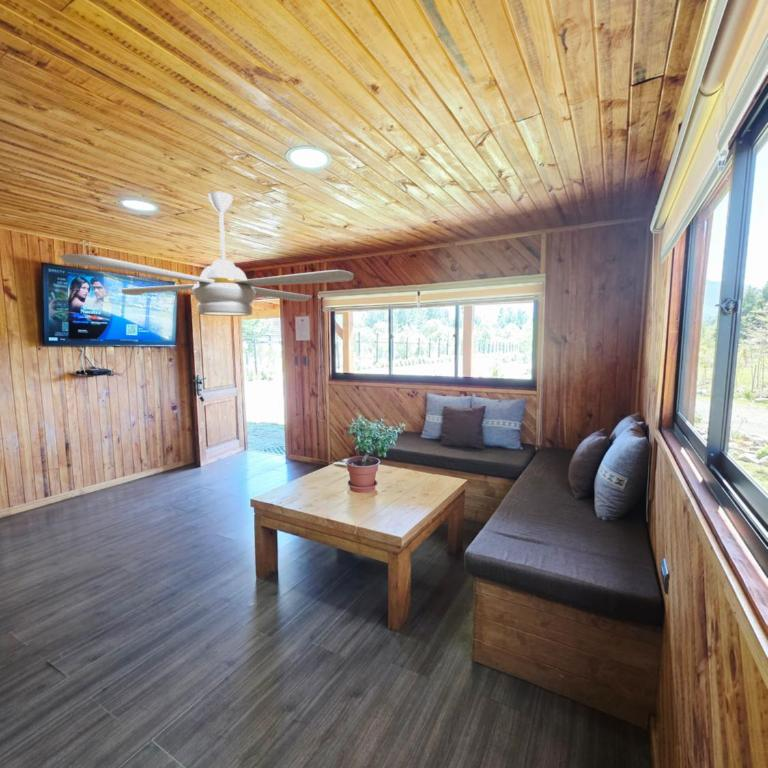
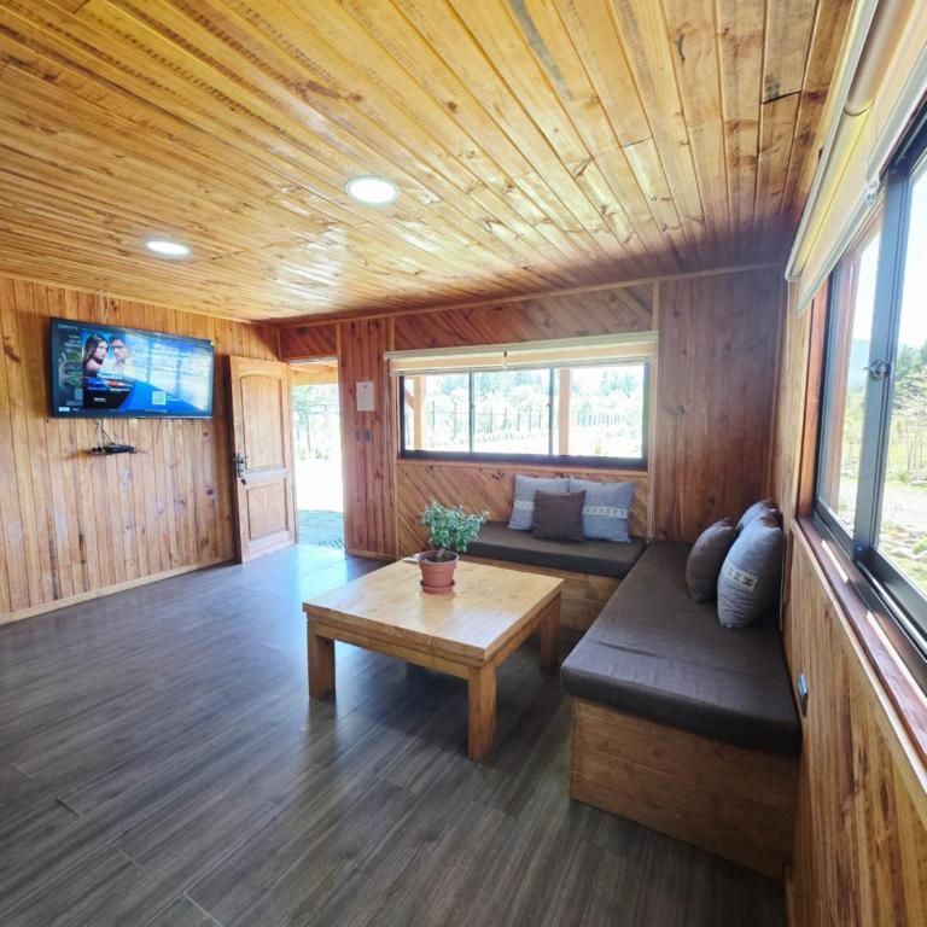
- ceiling fan (223, 255)
